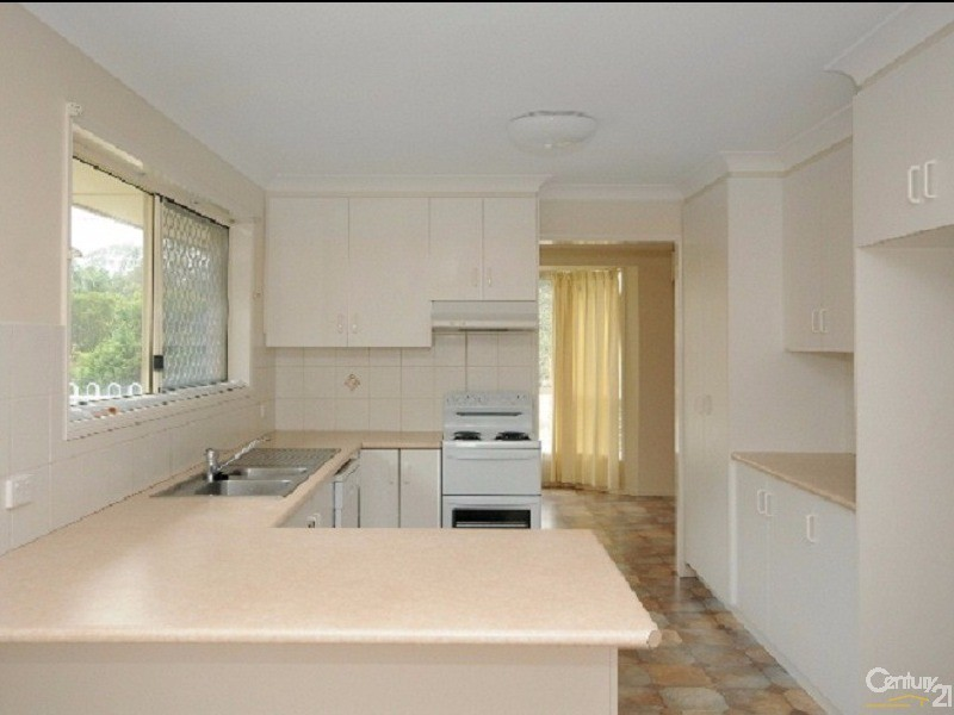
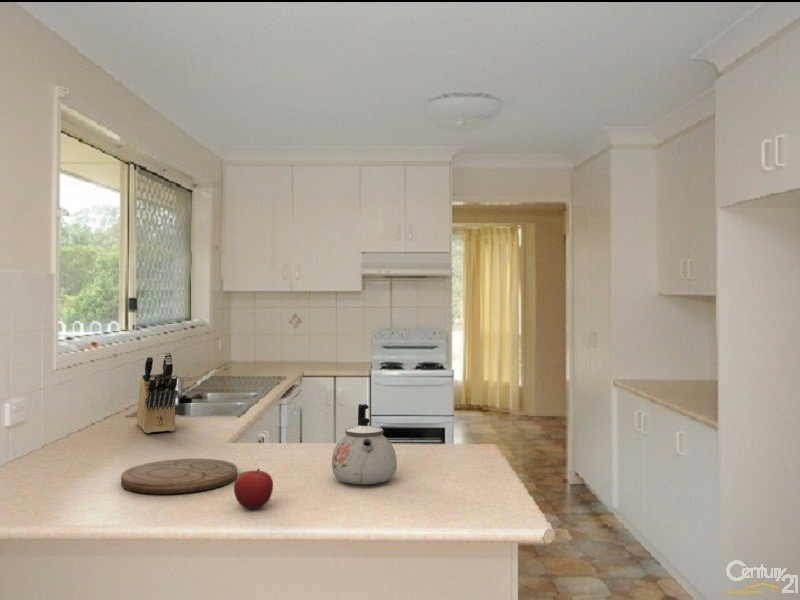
+ knife block (156, 389)
+ fruit (253, 487)
+ kettle (364, 442)
+ cutting board (180, 474)
